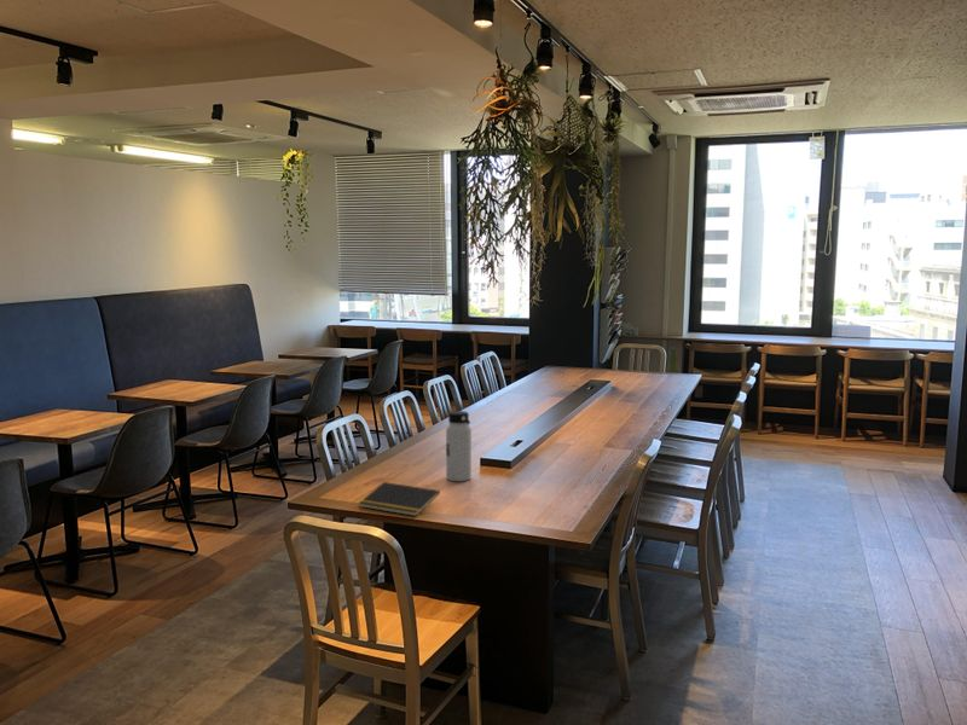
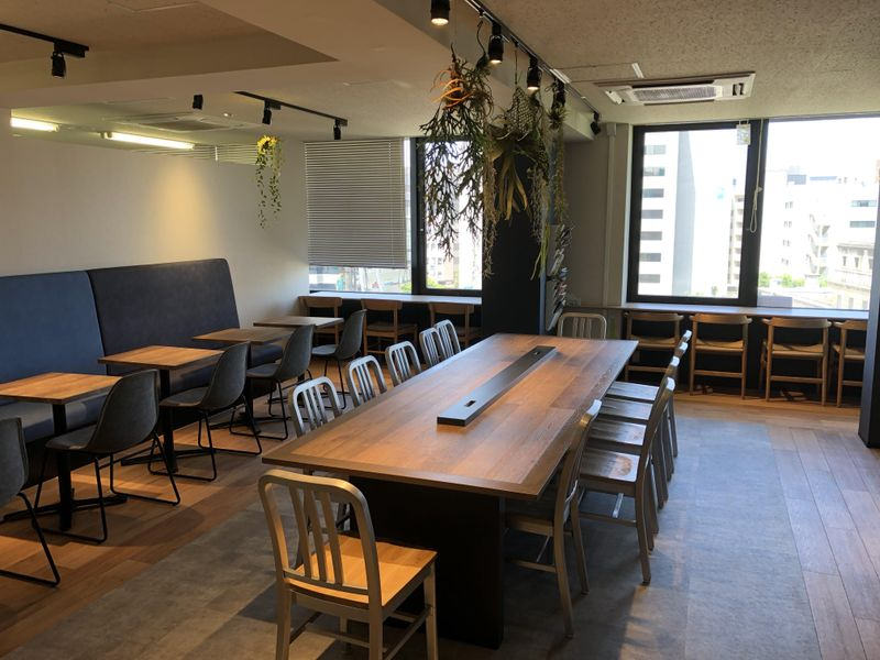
- water bottle (458, 445)
- notepad (399, 498)
